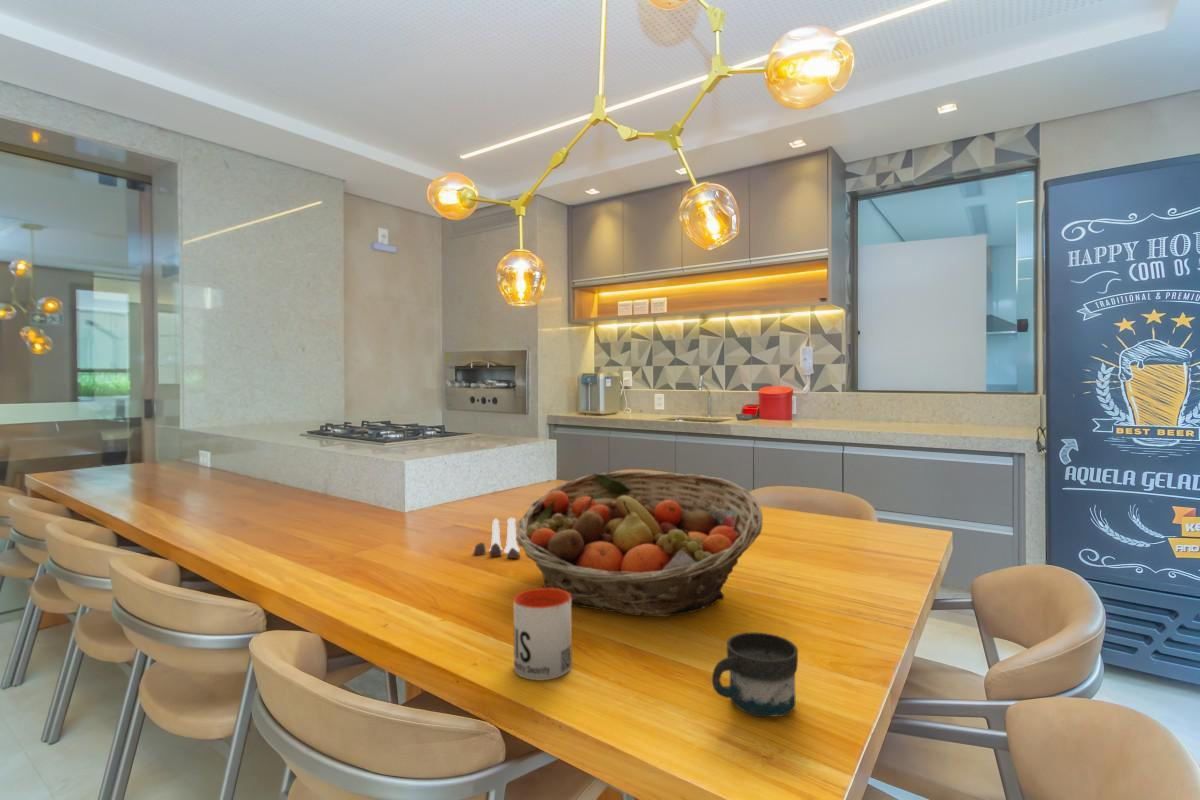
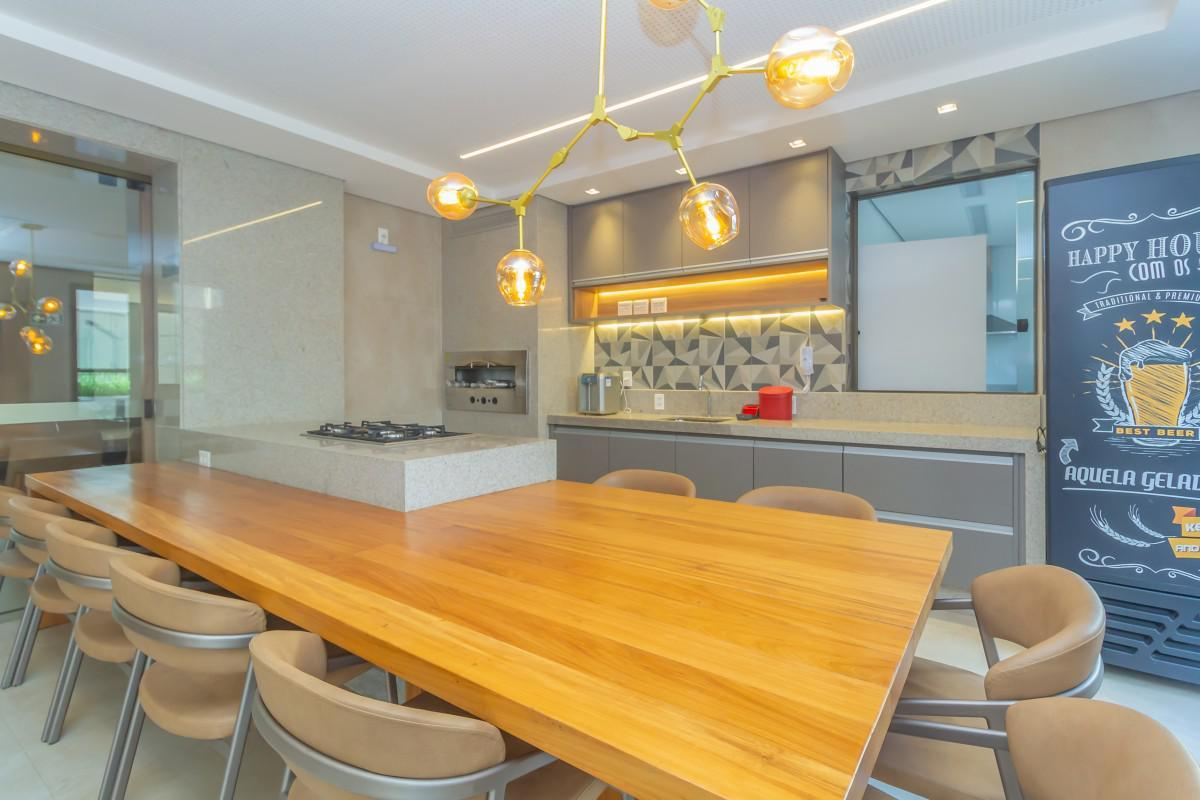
- mug (548, 626)
- fruit basket (635, 534)
- mug (759, 677)
- salt and pepper shaker set (499, 536)
